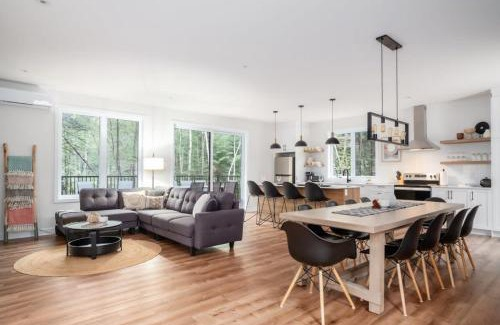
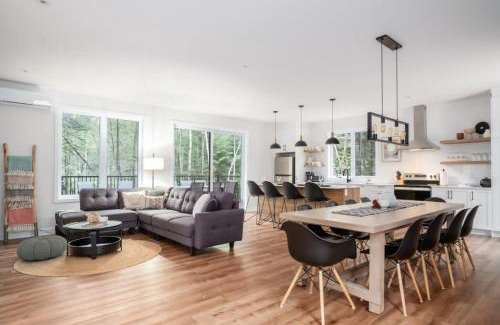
+ pouf (42, 247)
